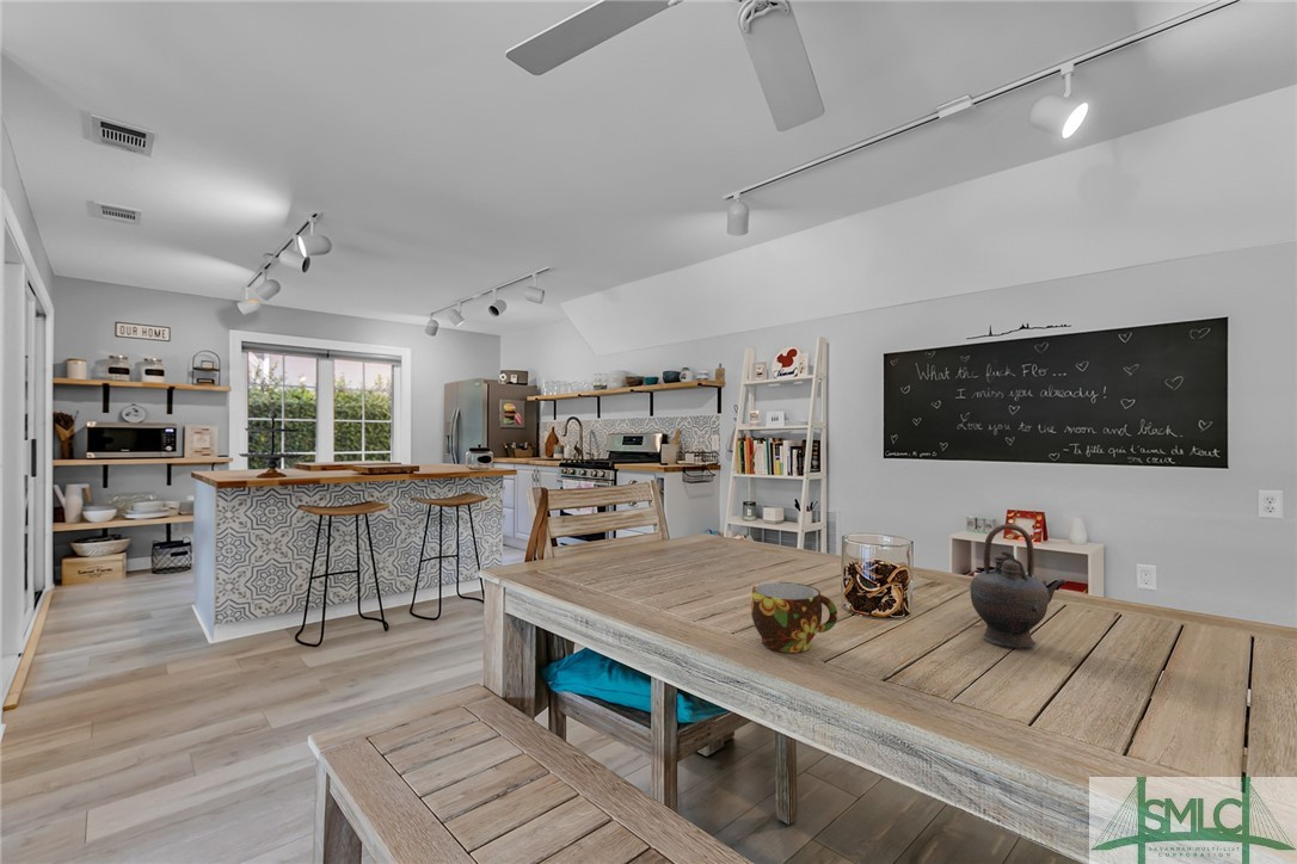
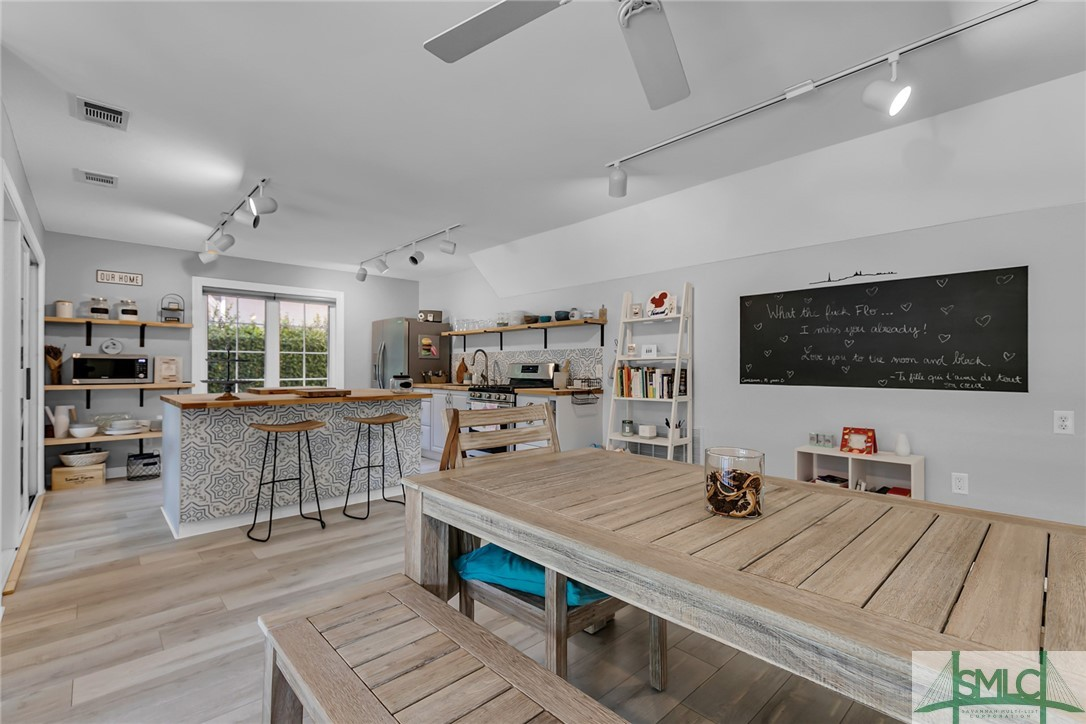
- teapot (1016, 584)
- cup (789, 617)
